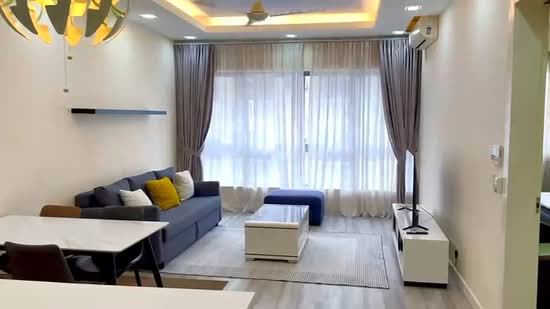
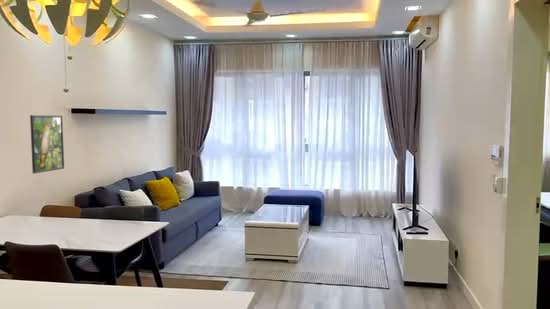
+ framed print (48, 143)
